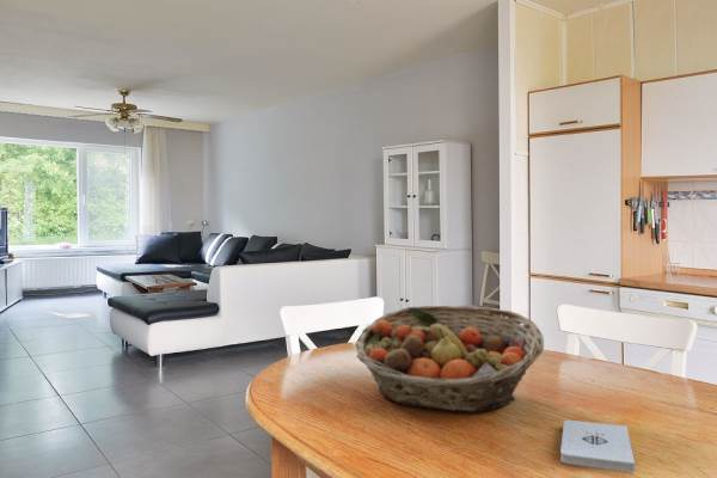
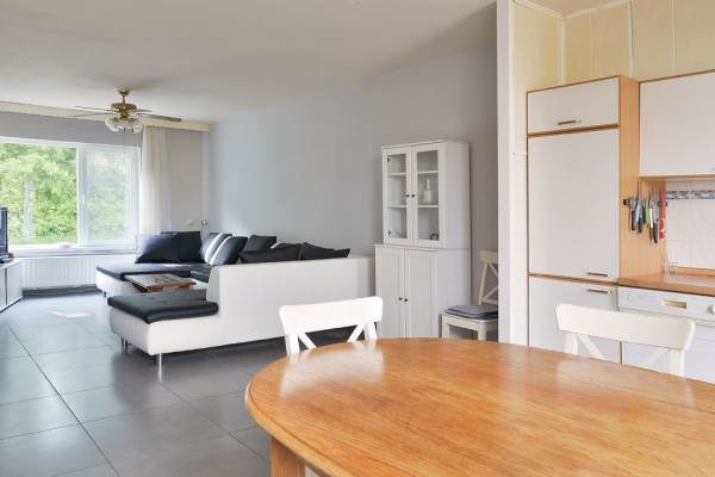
- fruit basket (446, 353)
- notepad (595, 442)
